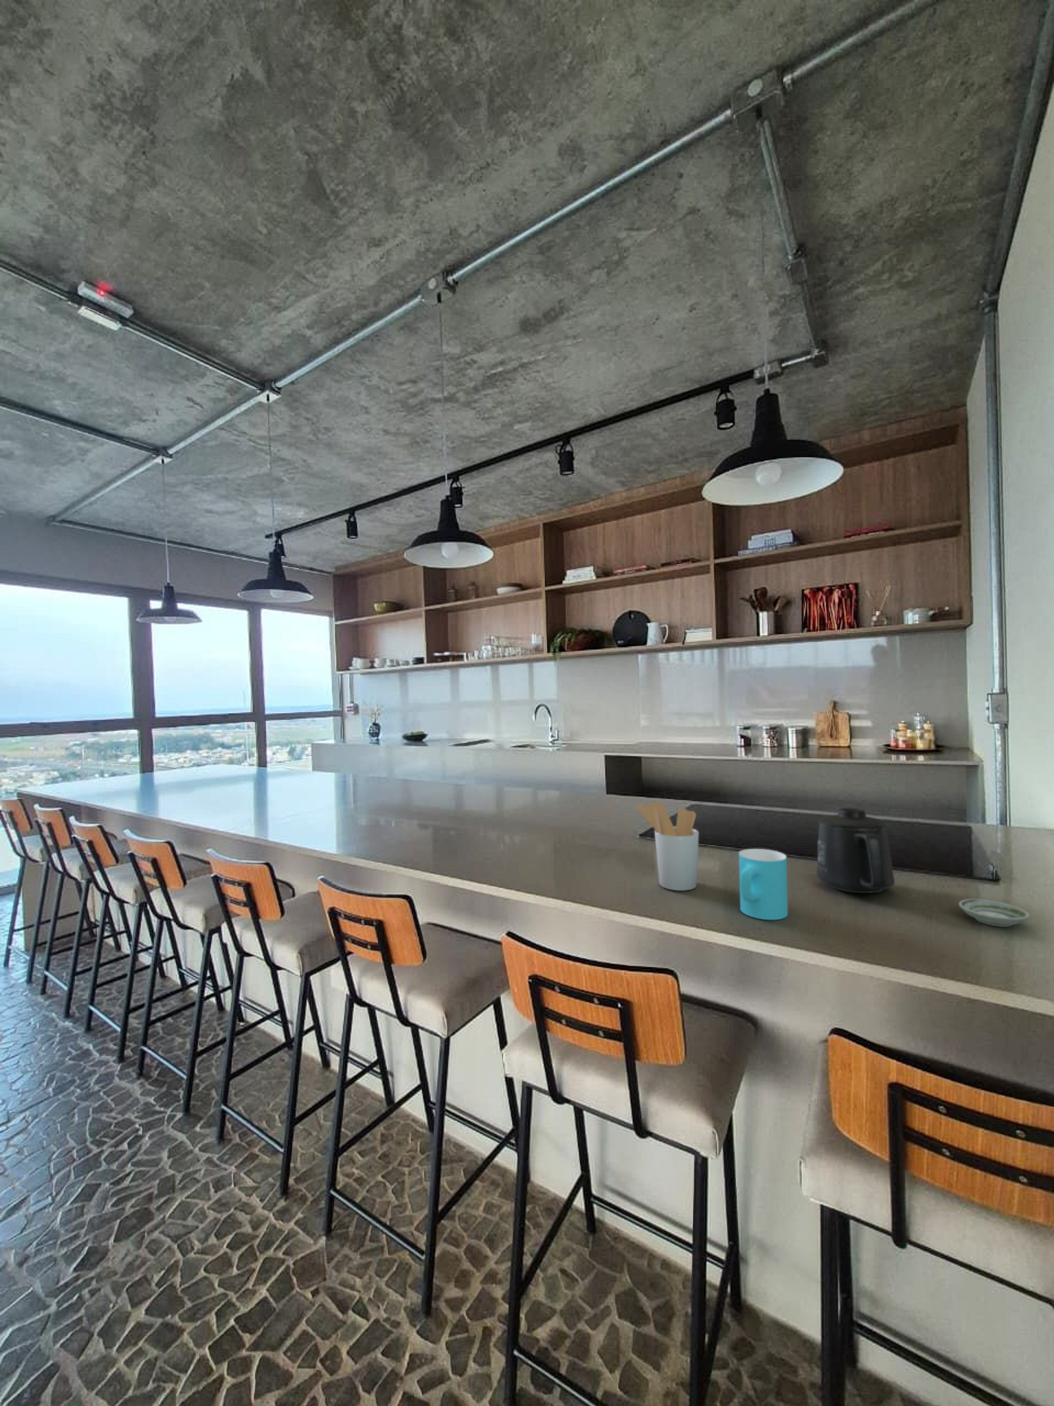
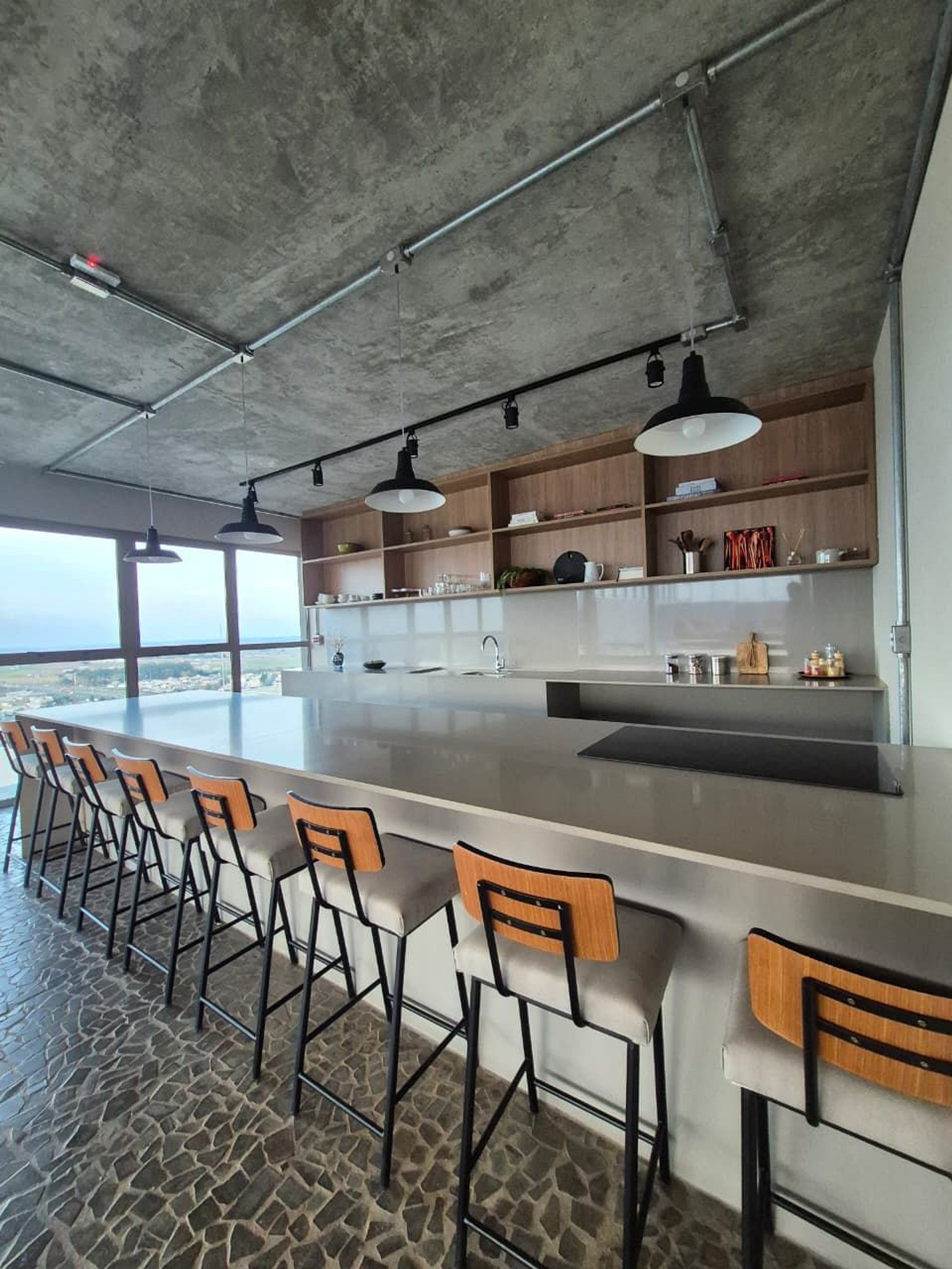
- mug (861, 851)
- cup (756, 884)
- saucer (993, 914)
- utensil holder (668, 842)
